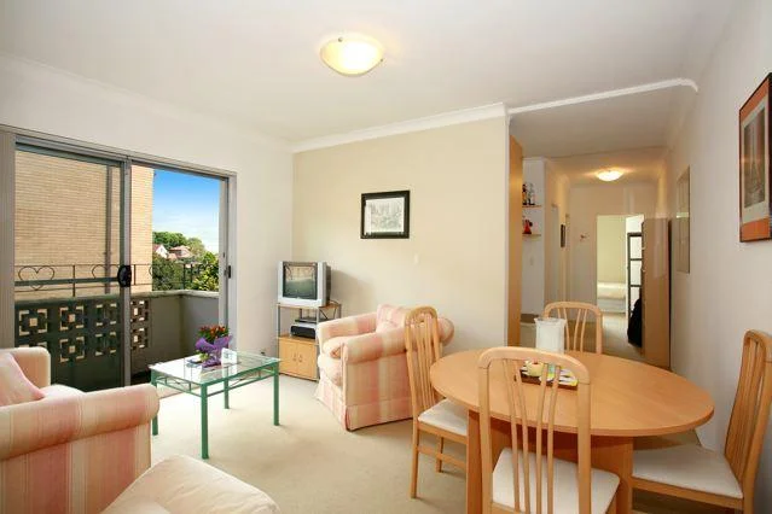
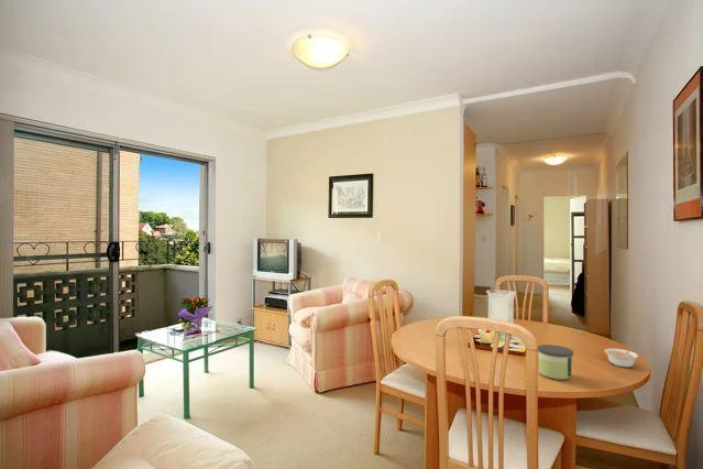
+ candle (554, 361)
+ legume (620, 357)
